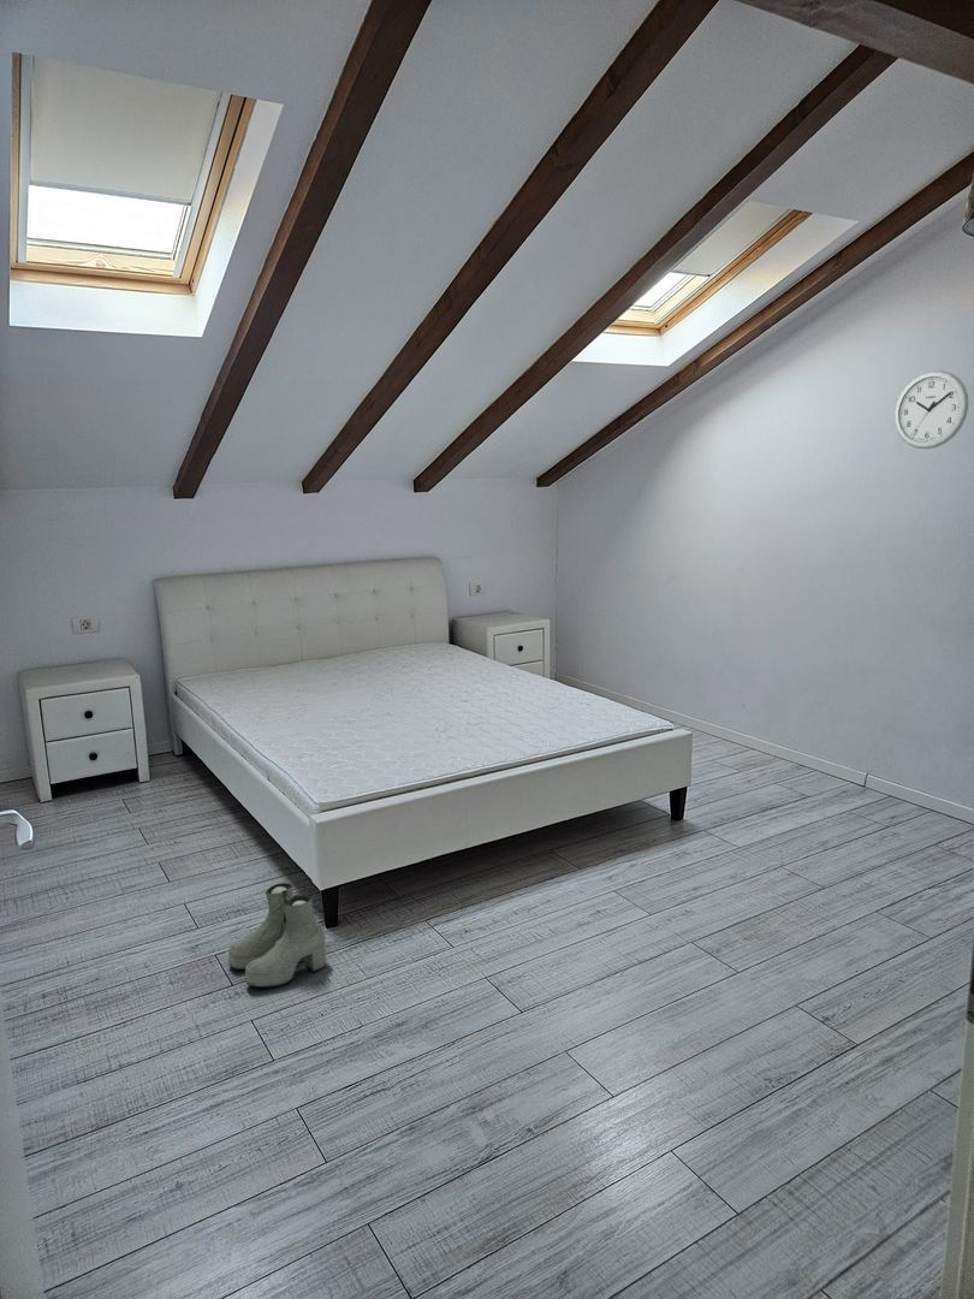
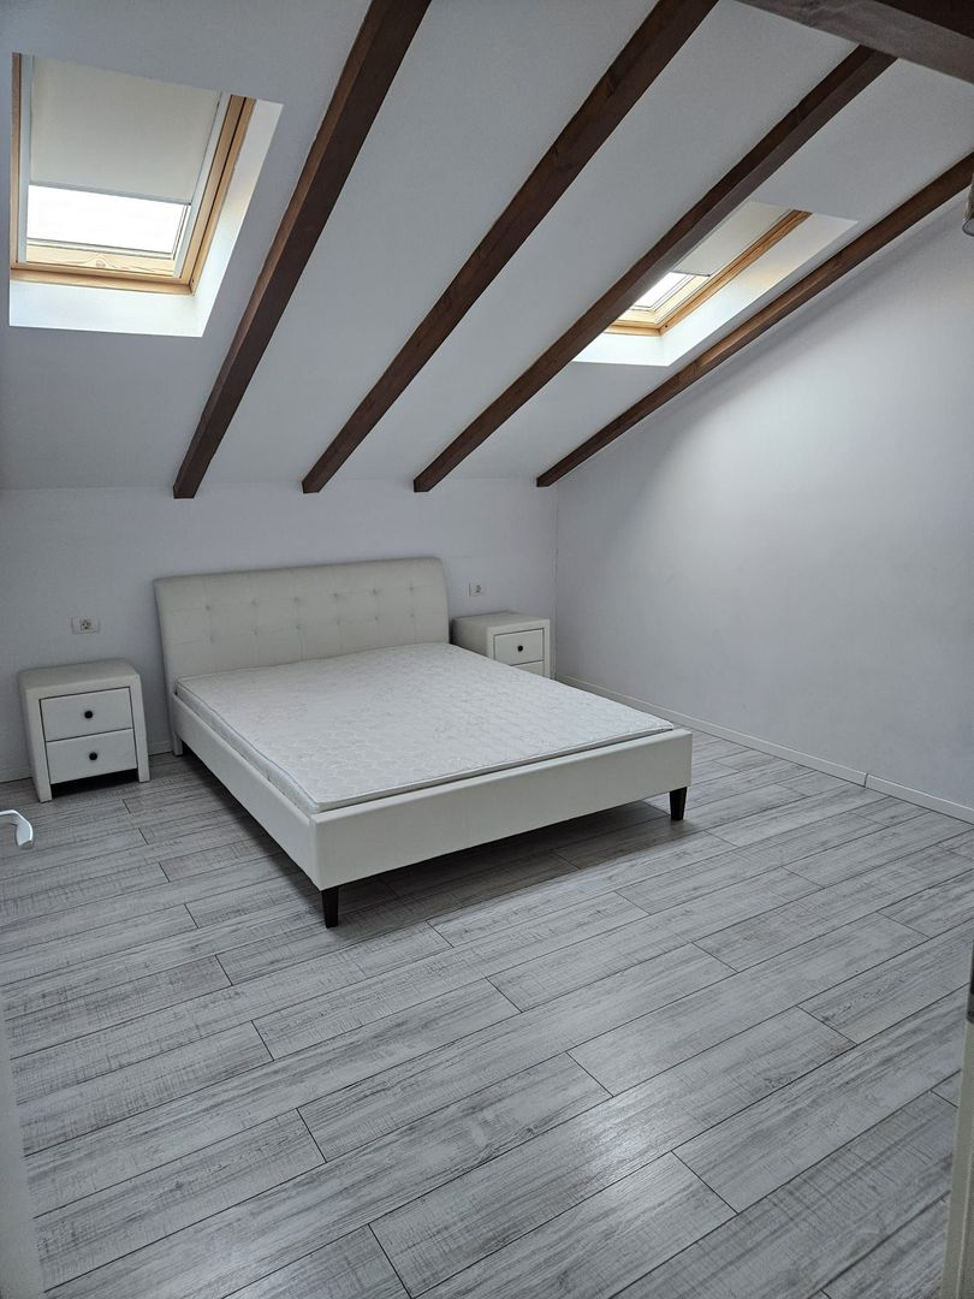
- boots (277, 931)
- wall clock (928, 409)
